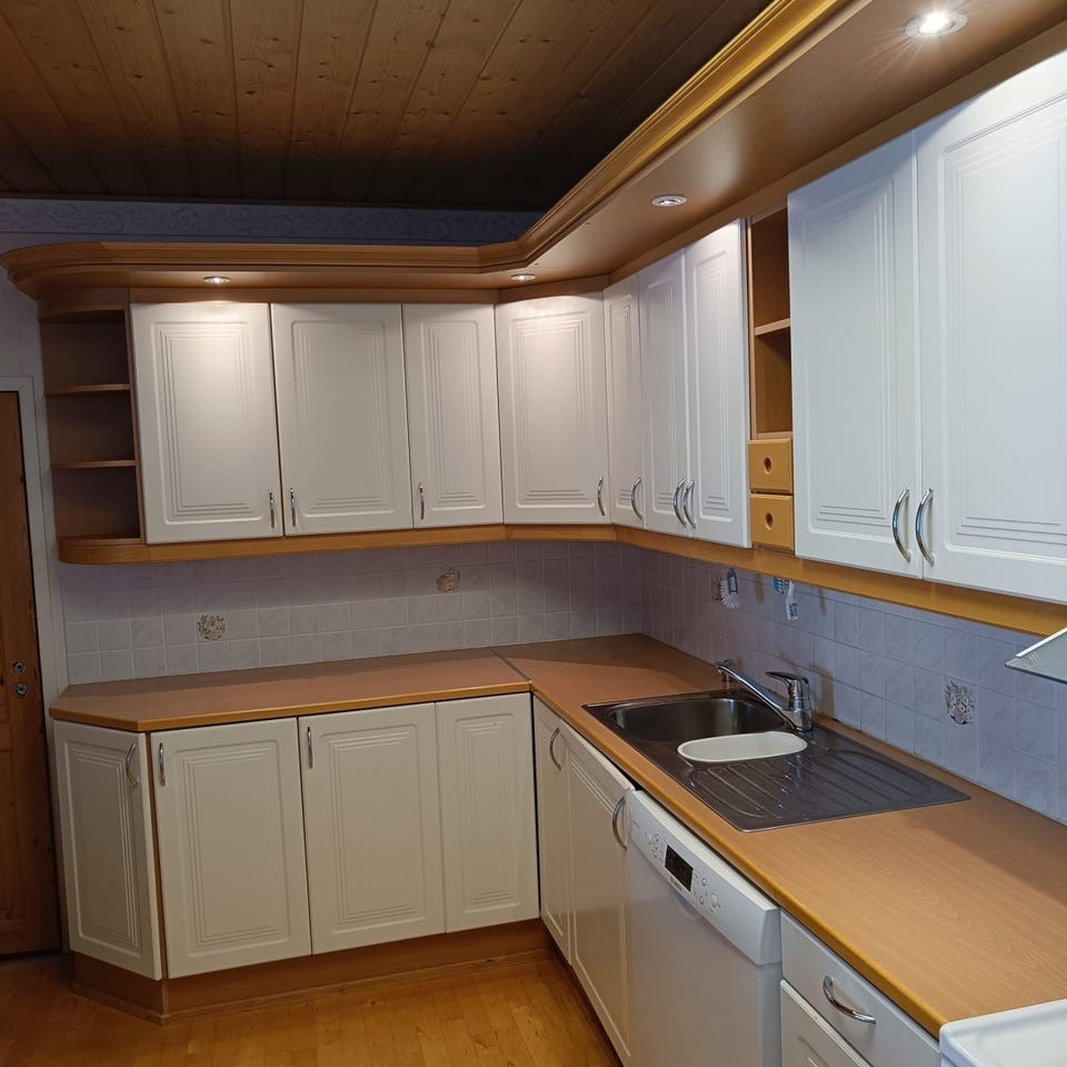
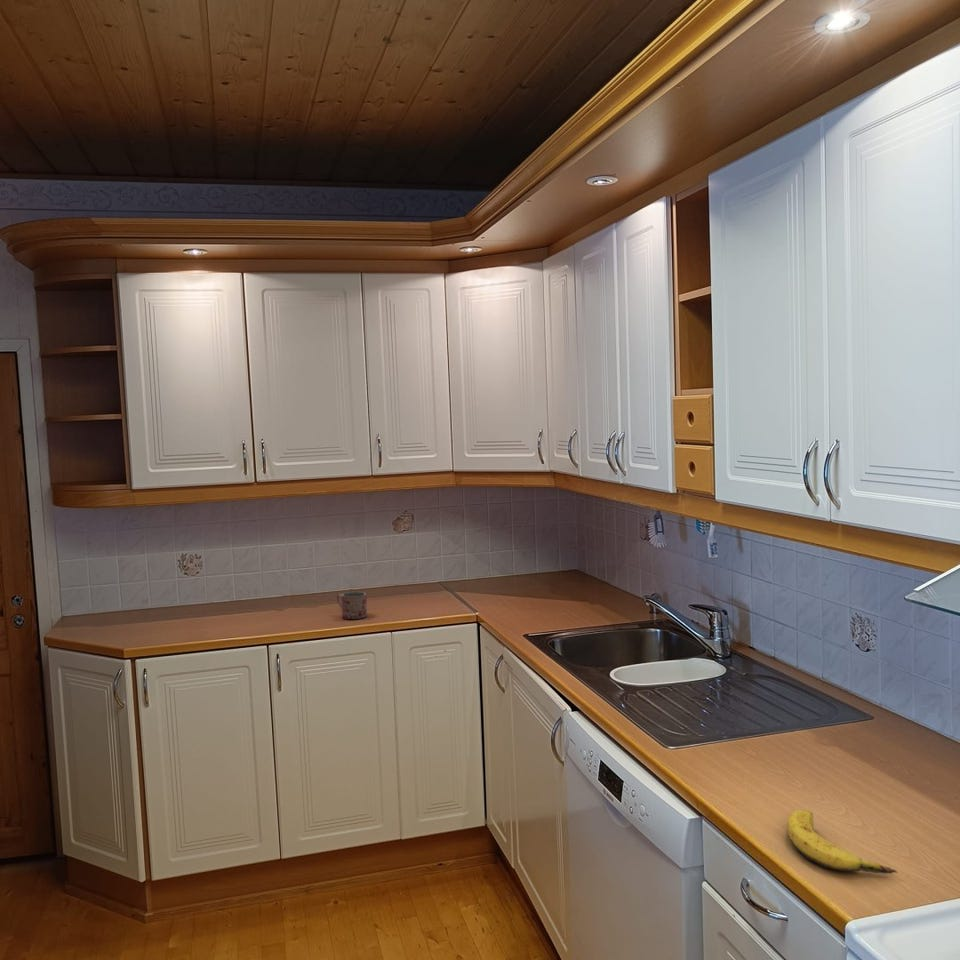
+ banana (829, 842)
+ mug (351, 604)
